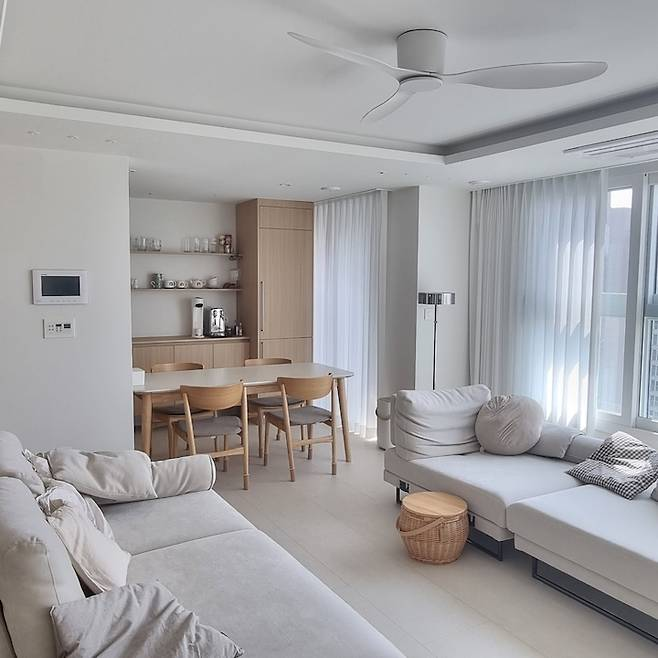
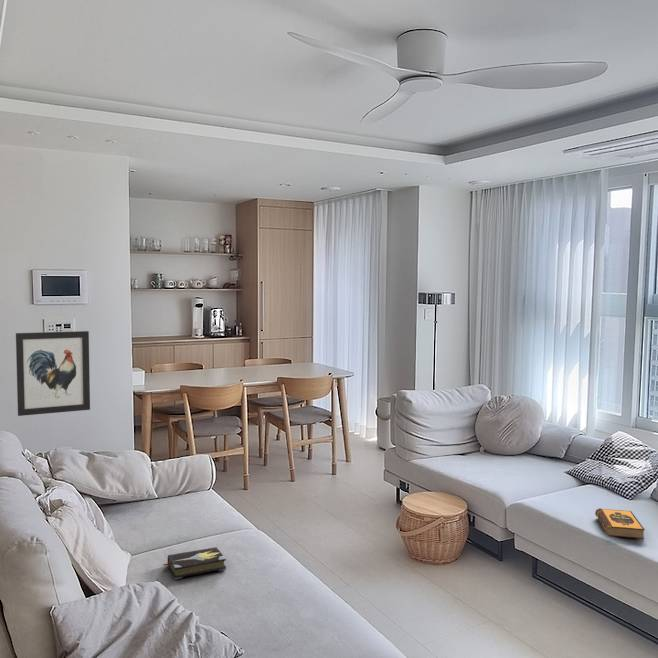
+ hardback book (618, 523)
+ wall art (53, 372)
+ hardback book (196, 561)
